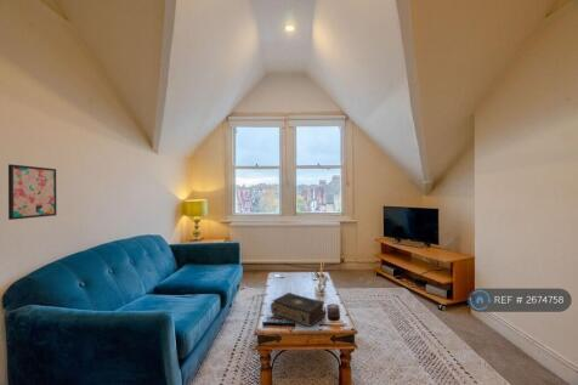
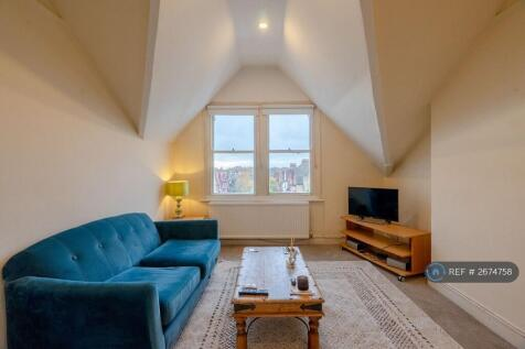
- book (298, 307)
- wall art (34, 192)
